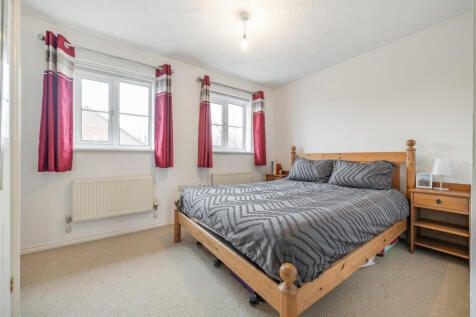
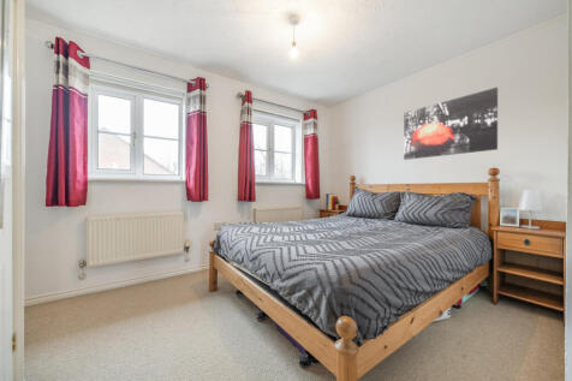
+ wall art (443, 129)
